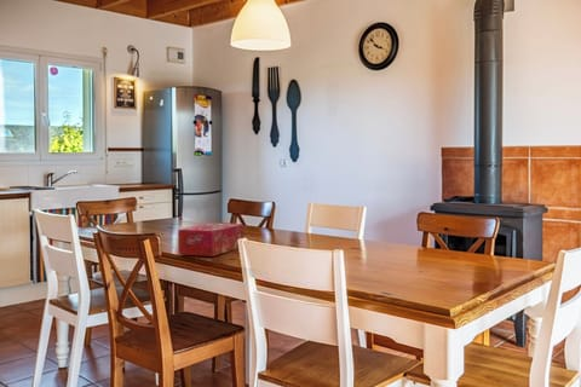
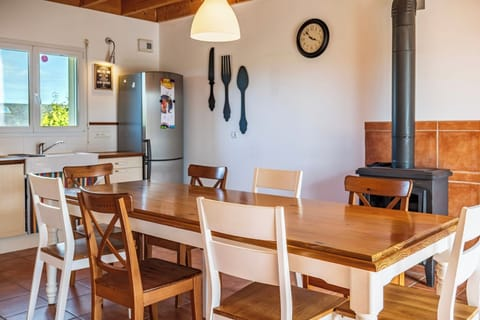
- tissue box (212, 238)
